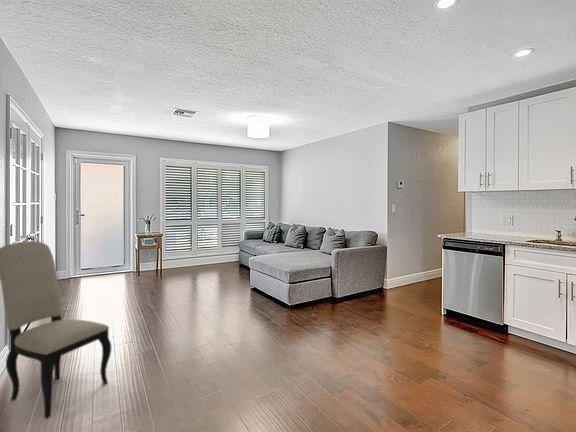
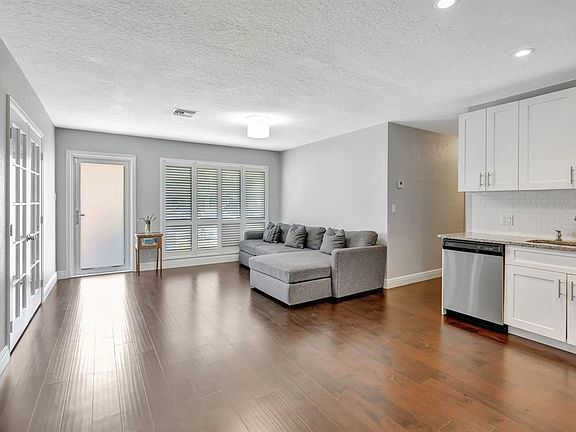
- dining chair (55, 318)
